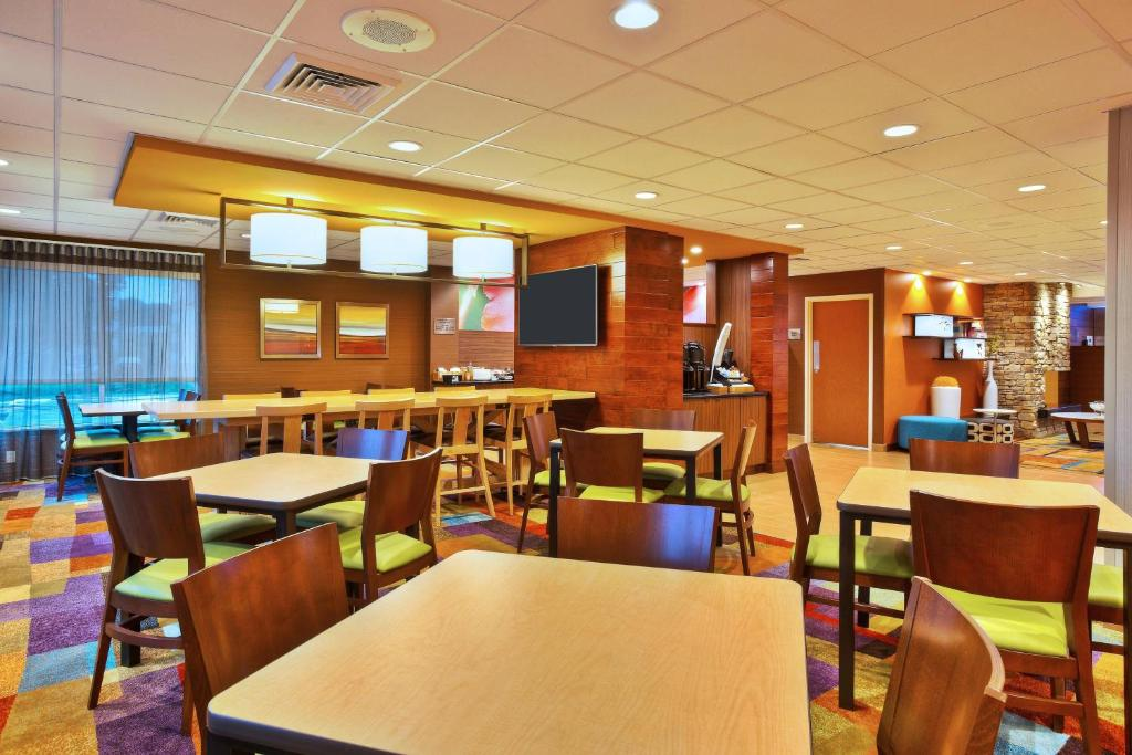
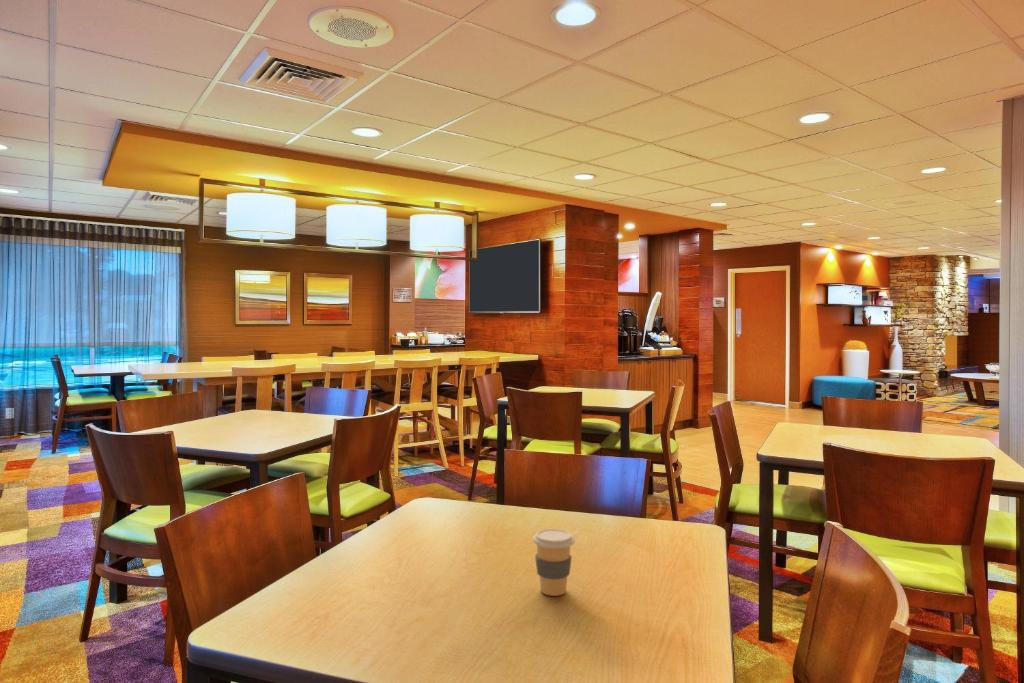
+ coffee cup (553, 562)
